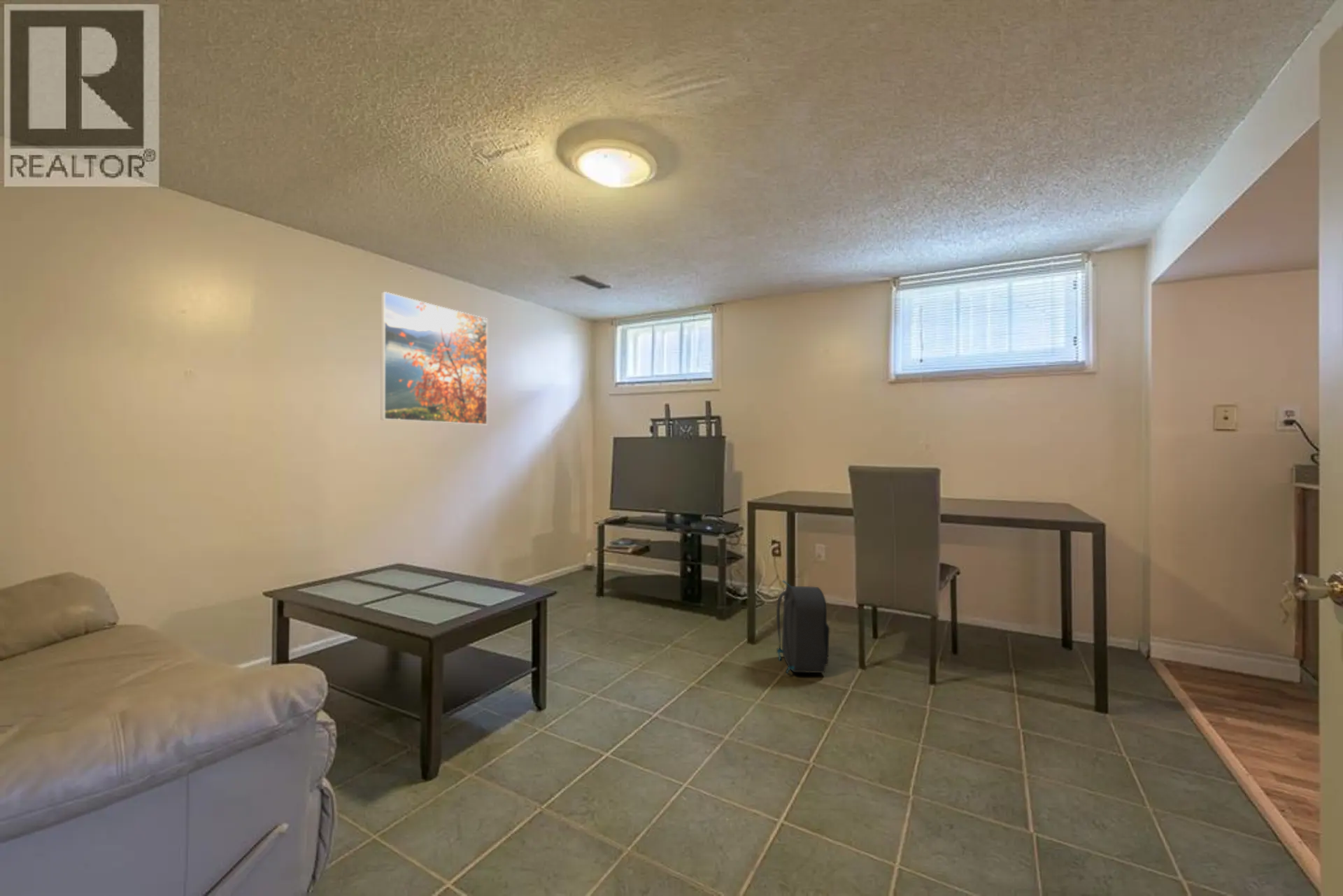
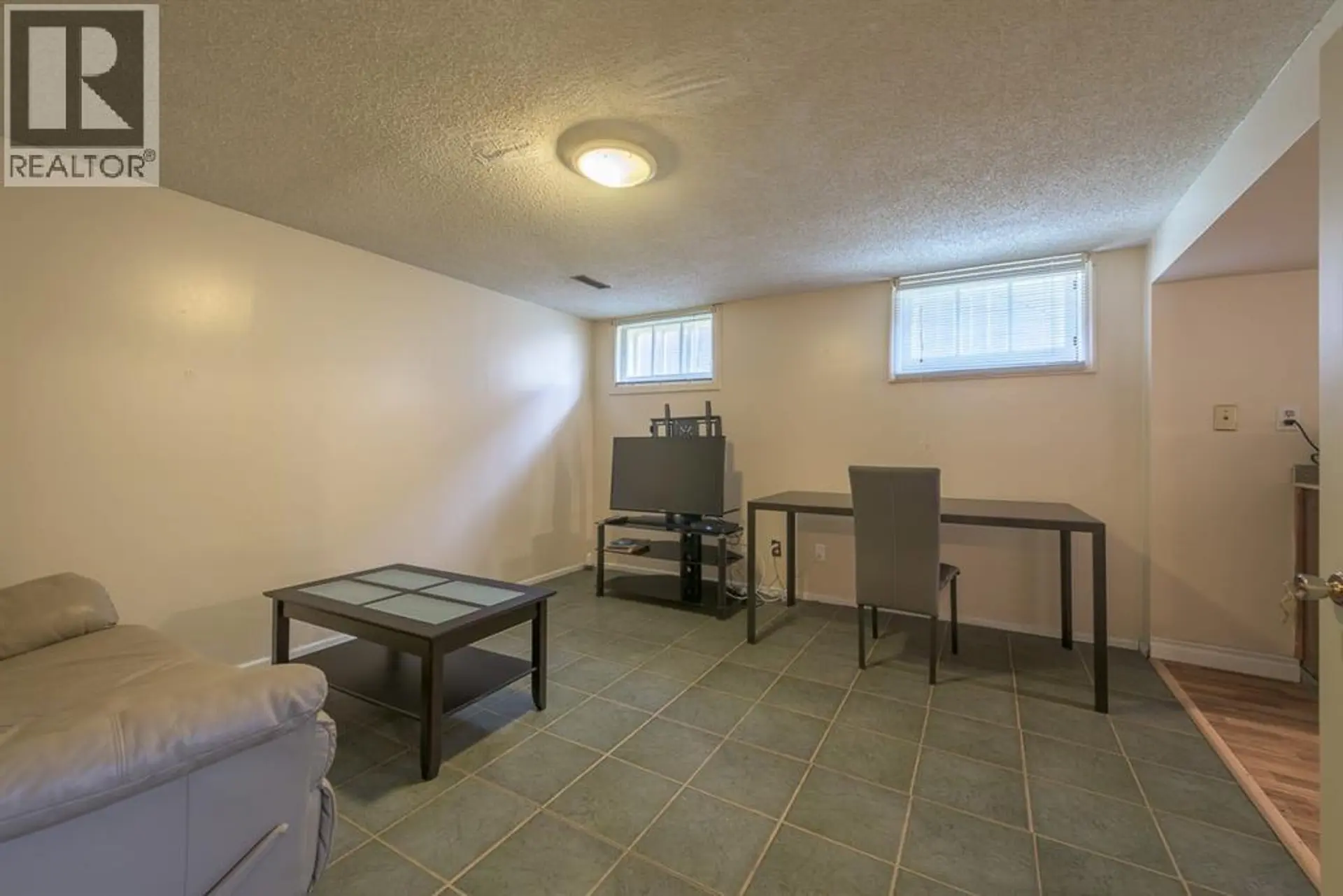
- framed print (439, 364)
- backpack (802, 623)
